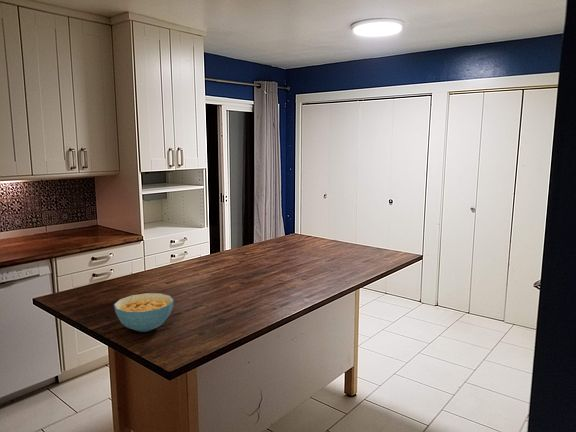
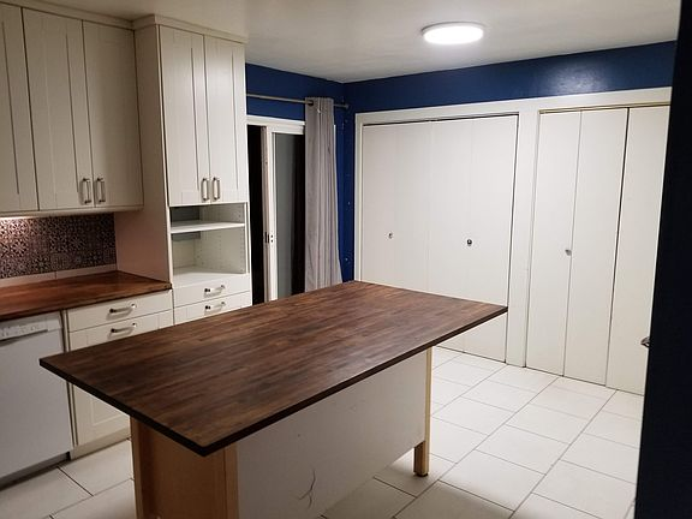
- cereal bowl (144, 315)
